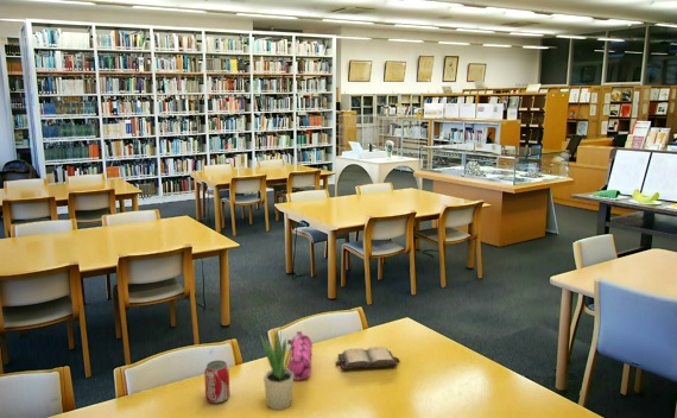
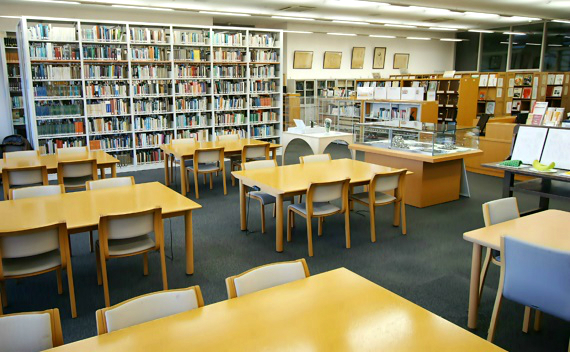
- hardback book (367, 357)
- pencil case (299, 354)
- potted plant (276, 363)
- beverage can (216, 381)
